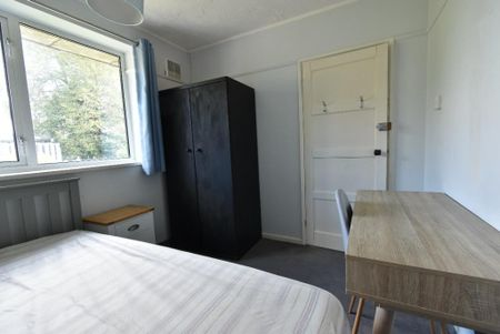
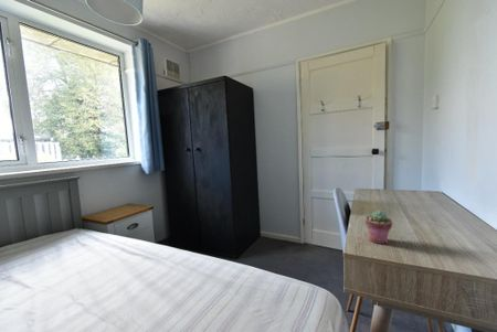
+ potted succulent (378, 225)
